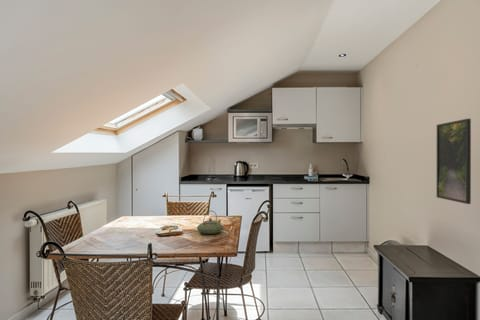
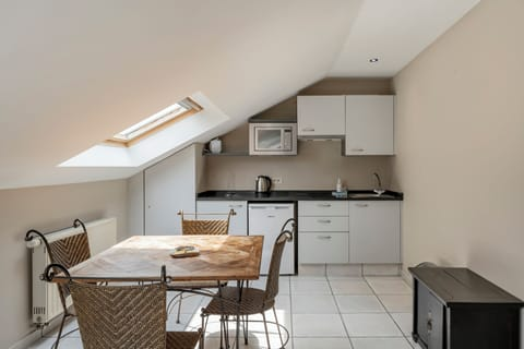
- teapot (211, 221)
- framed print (452, 161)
